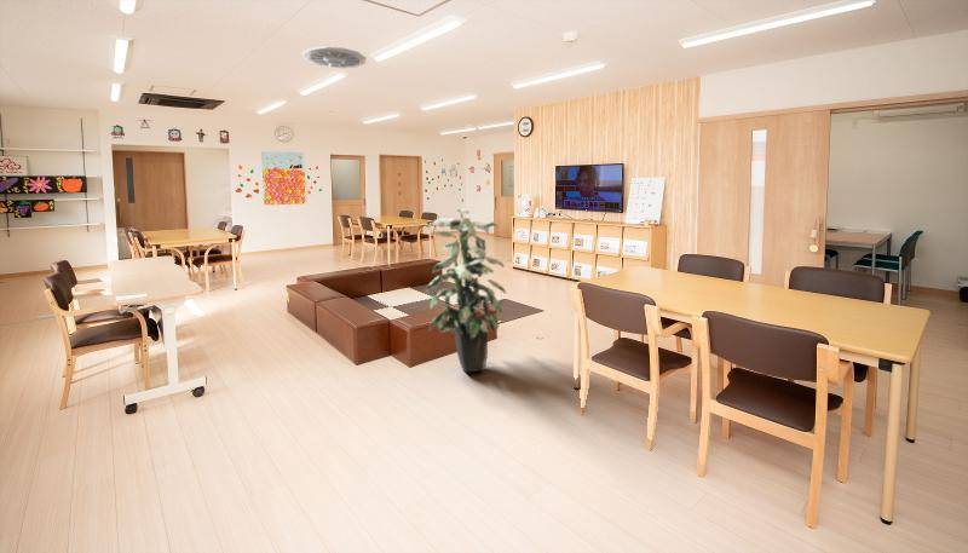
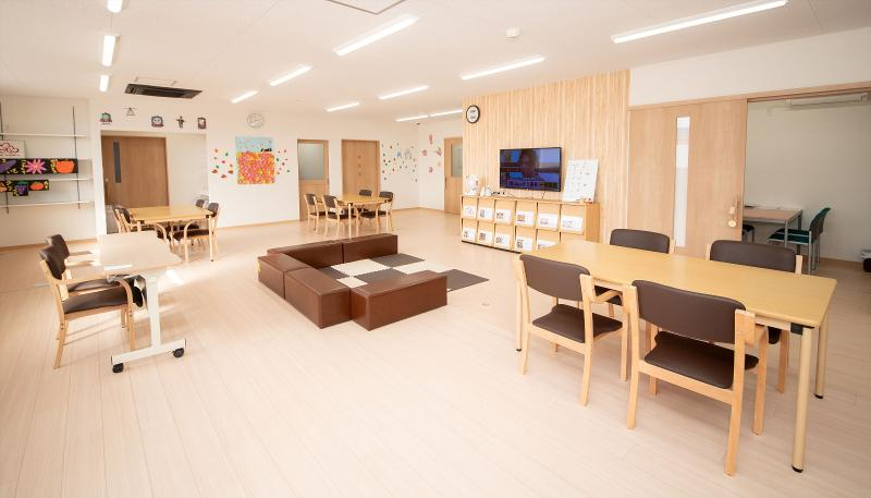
- indoor plant (465, 290)
- ceiling vent (334, 59)
